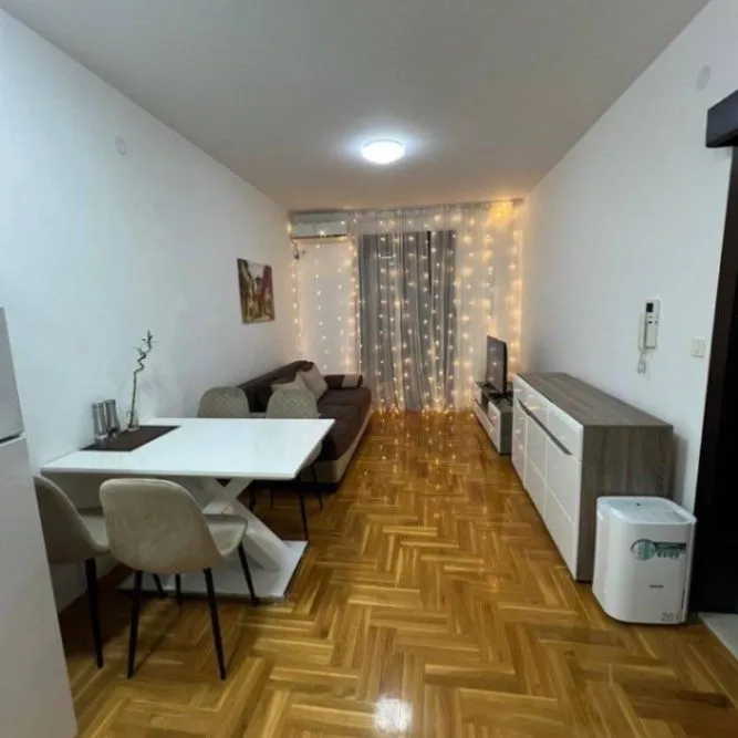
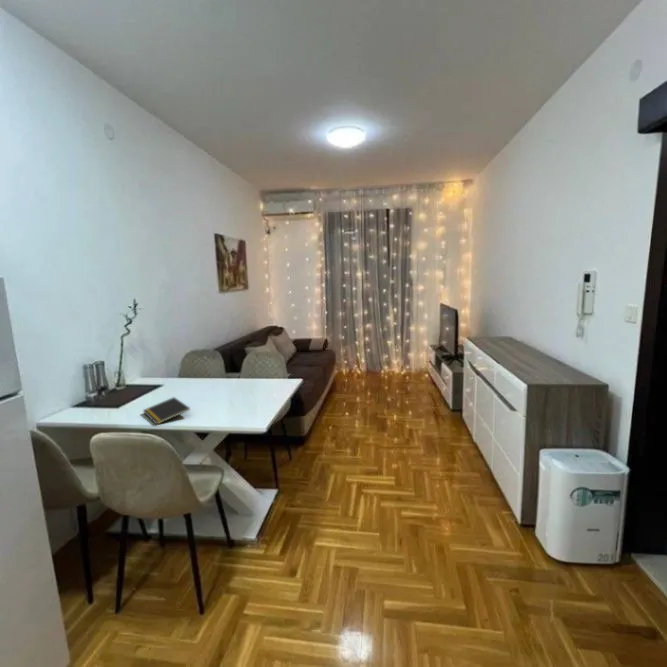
+ notepad (166, 410)
